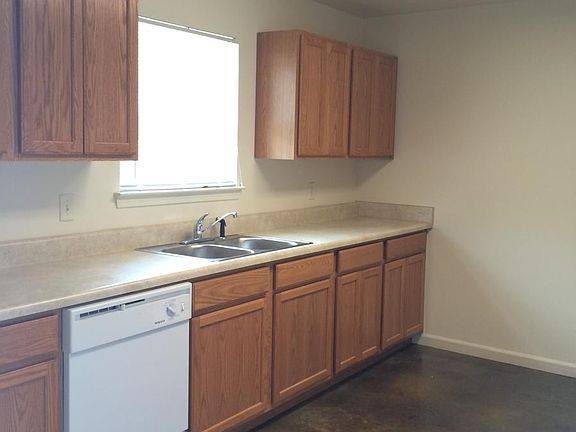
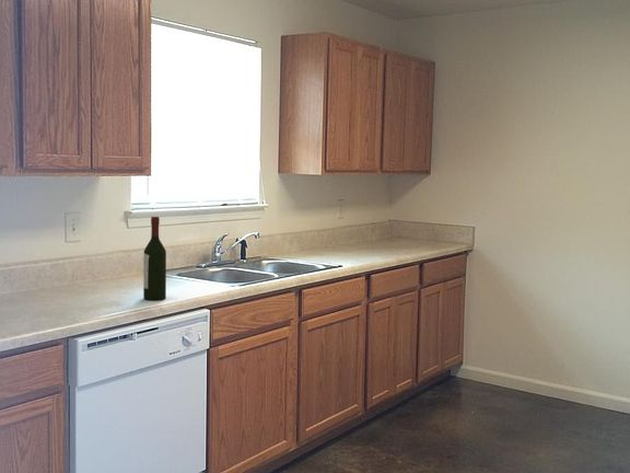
+ wine bottle (154, 257)
